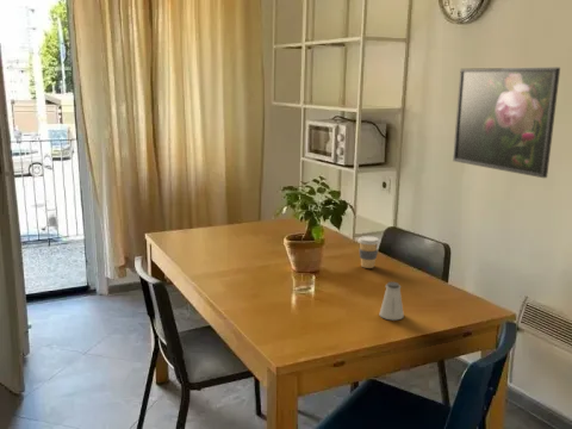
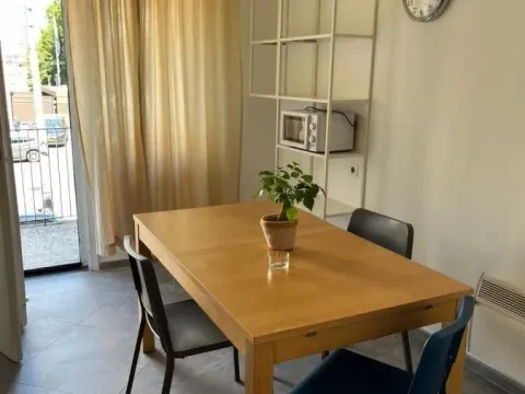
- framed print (500, 119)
- saltshaker (392, 299)
- coffee cup (368, 251)
